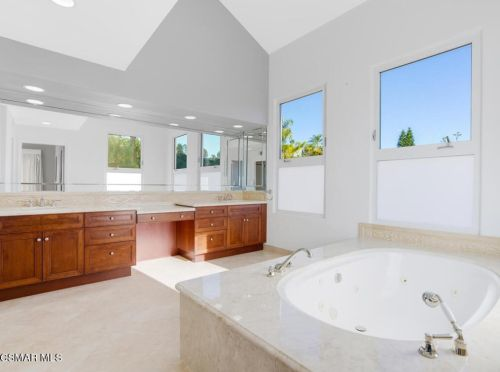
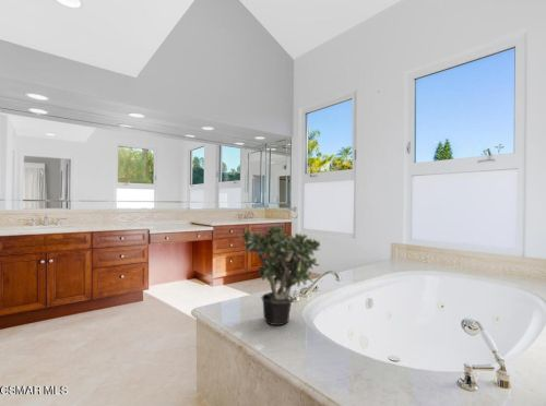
+ potted plant (280, 273)
